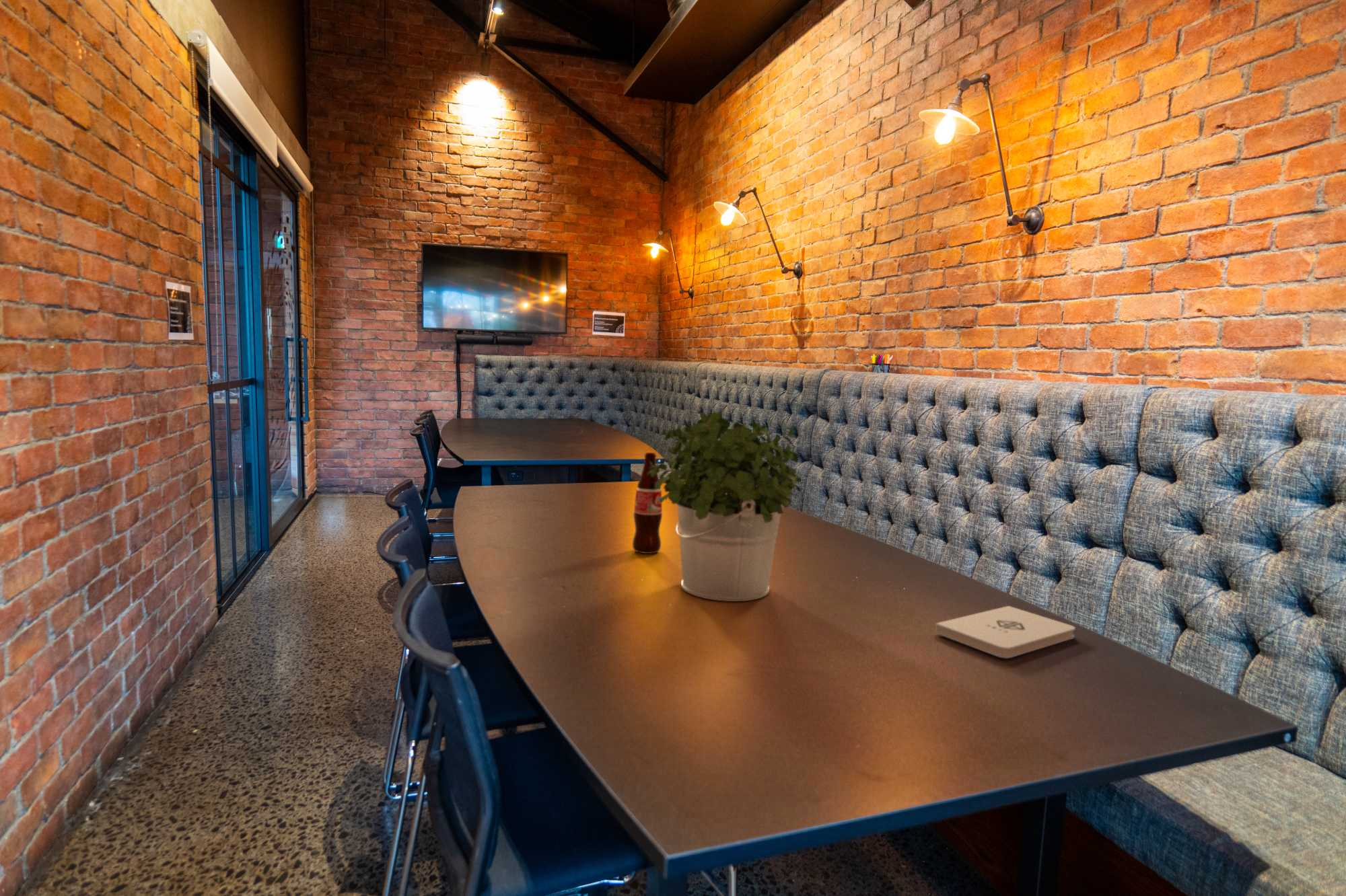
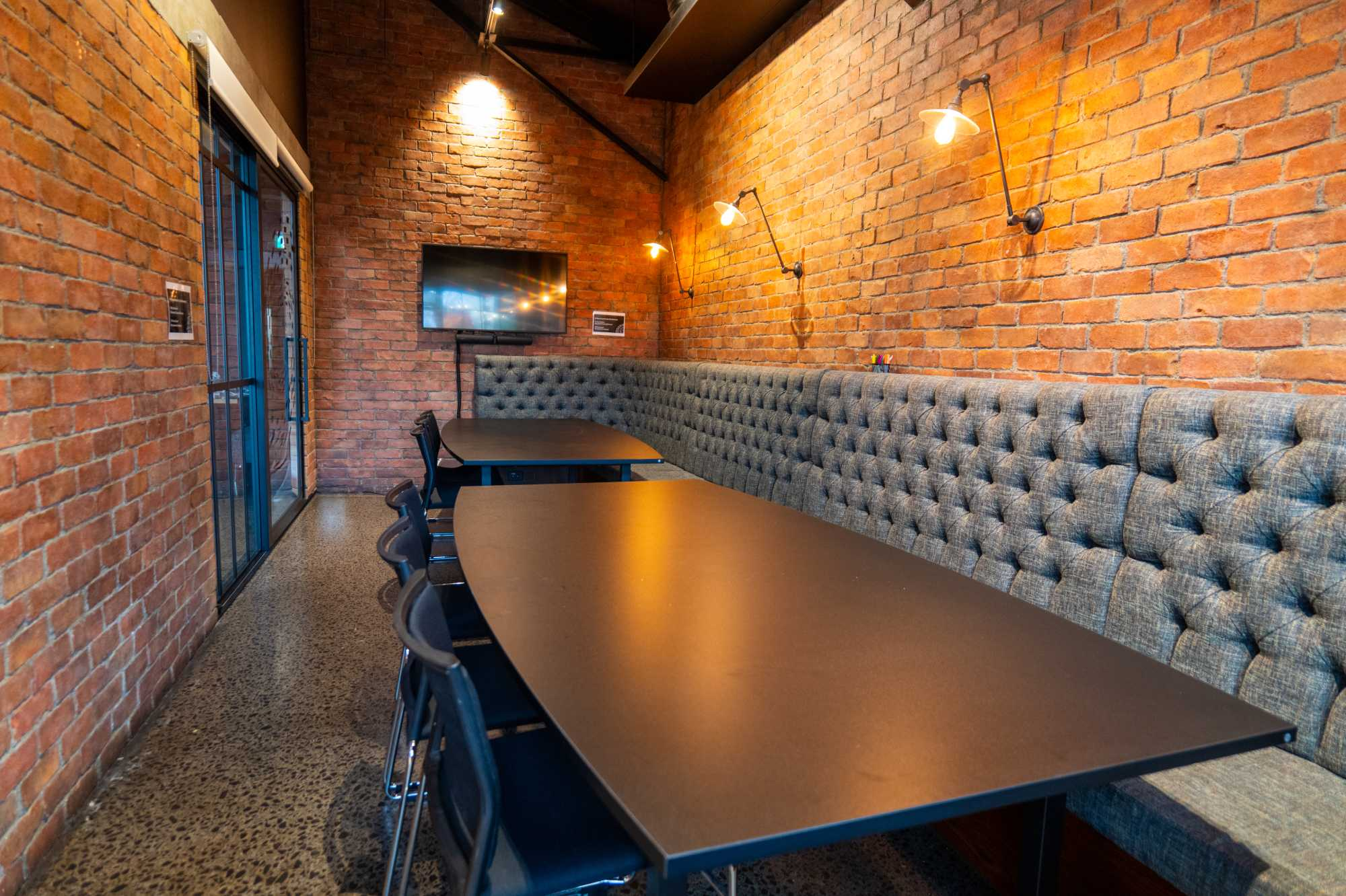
- bottle (648, 502)
- notepad (1007, 630)
- potted plant (723, 501)
